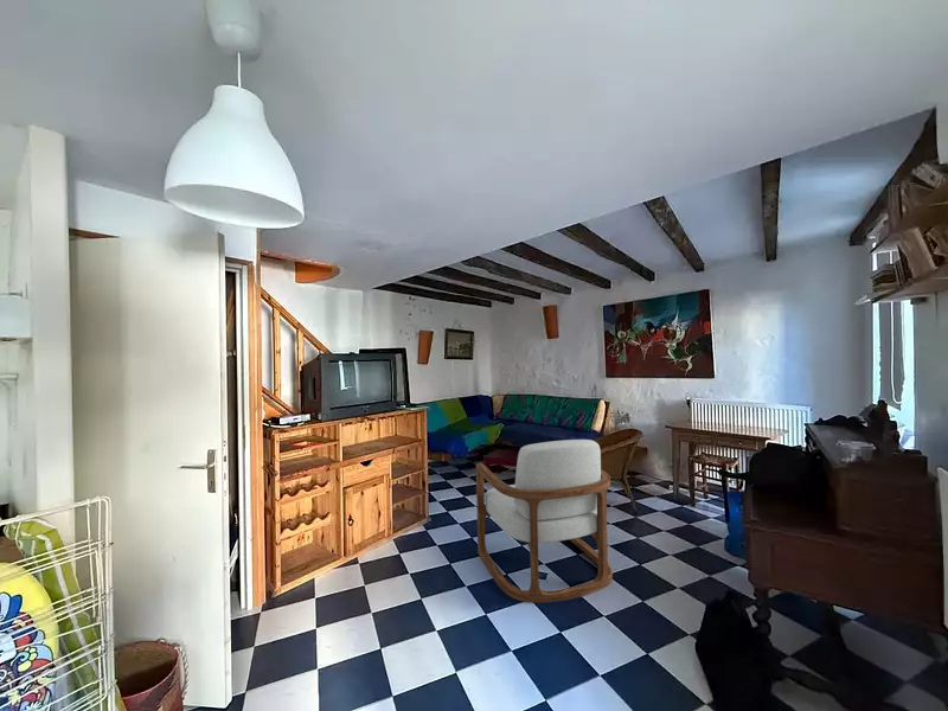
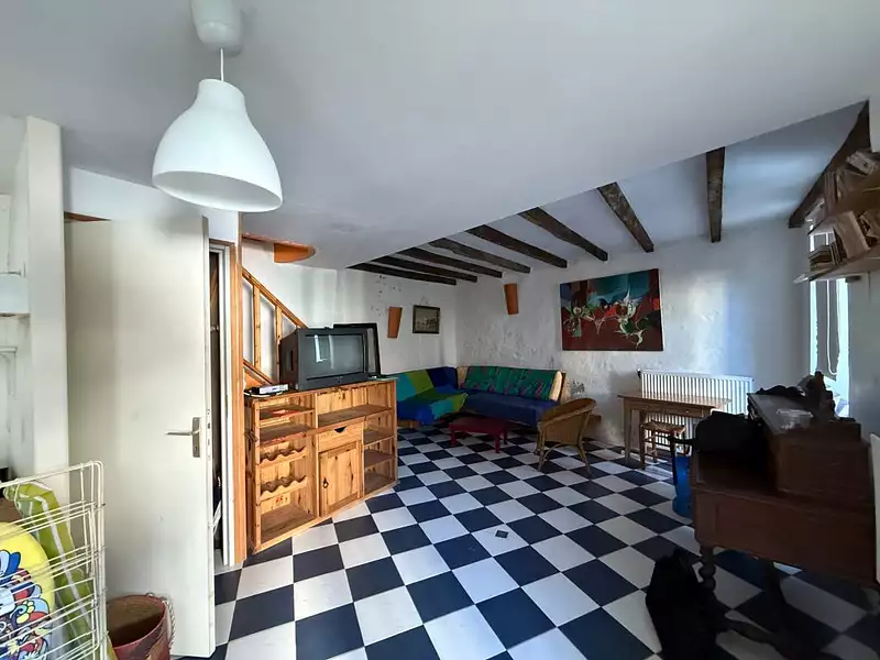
- armchair (543, 499)
